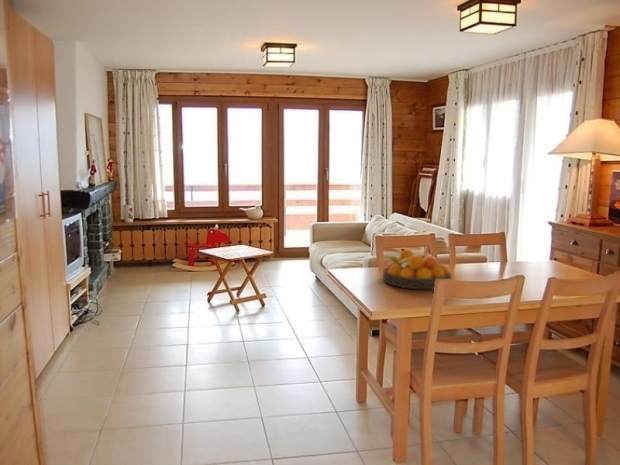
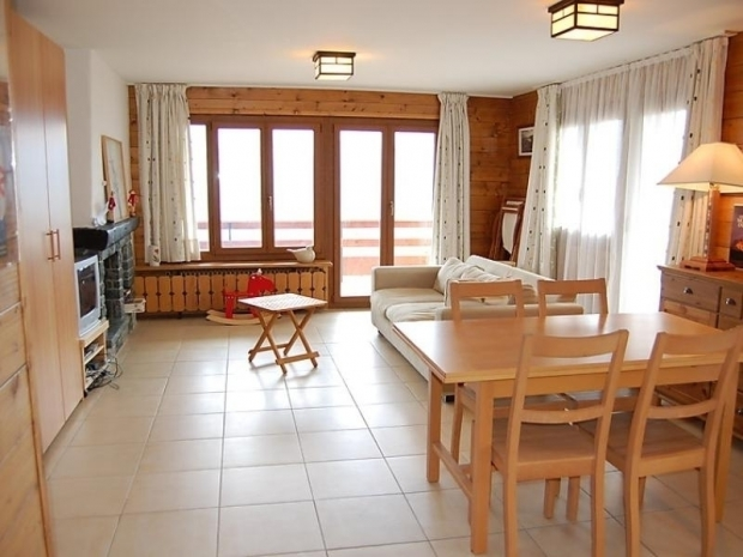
- fruit bowl (417, 266)
